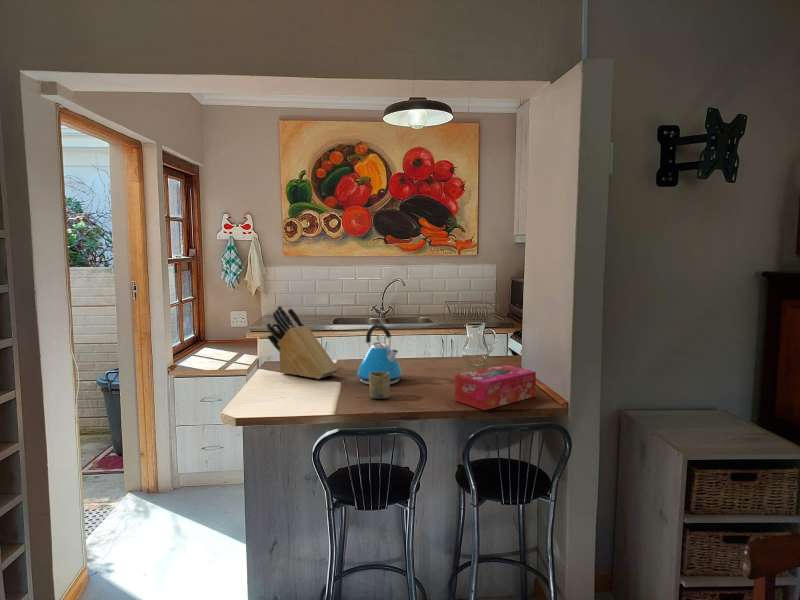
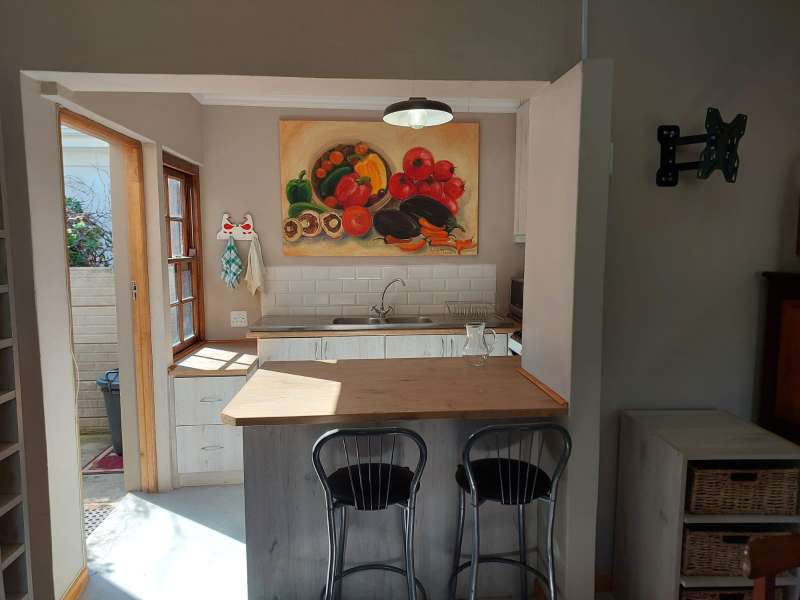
- knife block (300, 340)
- tissue box (495, 385)
- cup (379, 385)
- kettle (378, 351)
